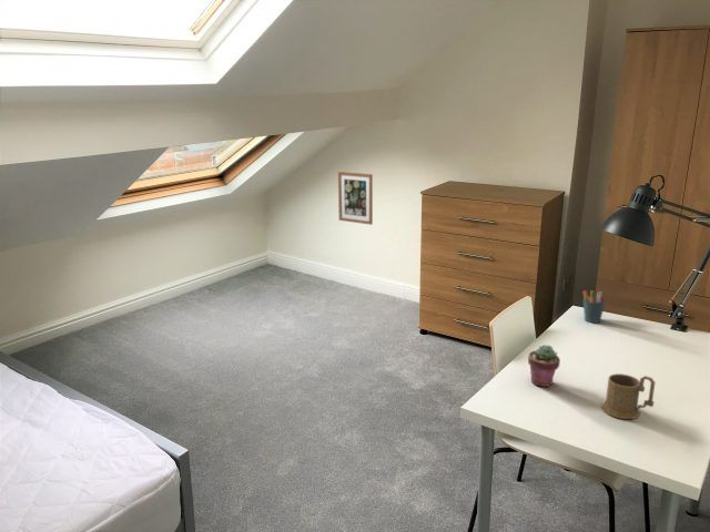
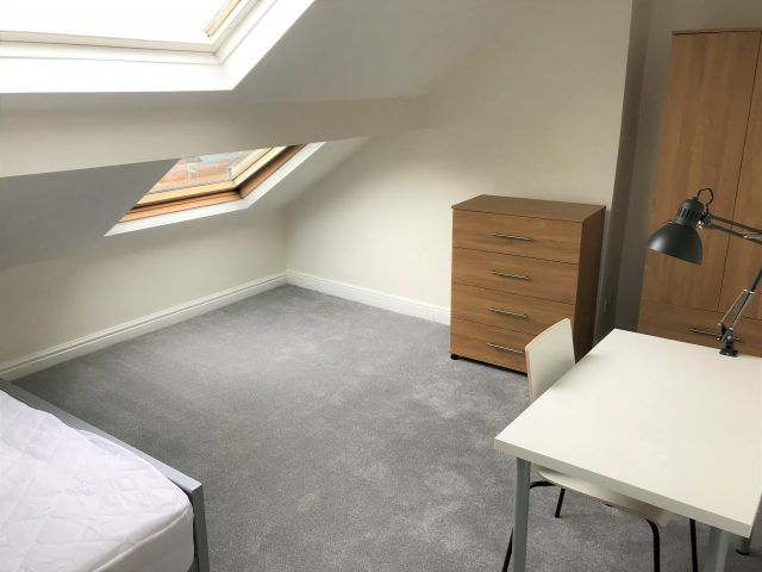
- potted succulent (542, 364)
- mug (628, 391)
- wall art (355, 197)
- pen holder (594, 304)
